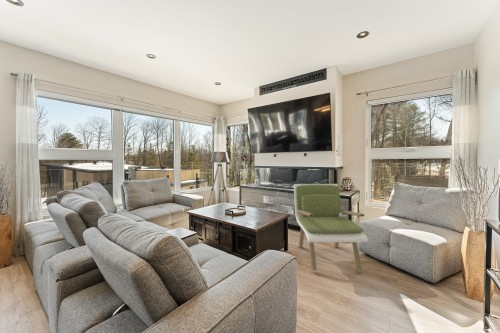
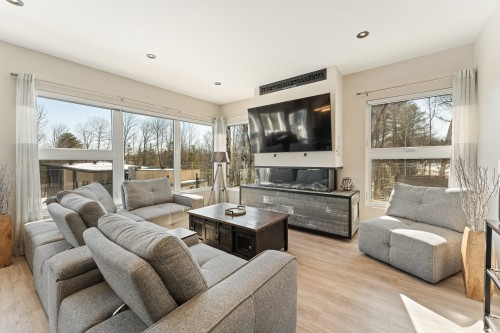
- armchair (325, 221)
